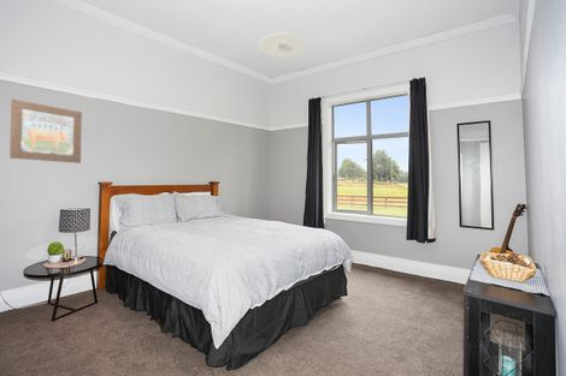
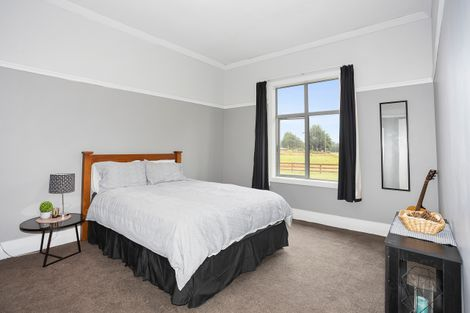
- wall art (48, 133)
- ceiling light (282, 43)
